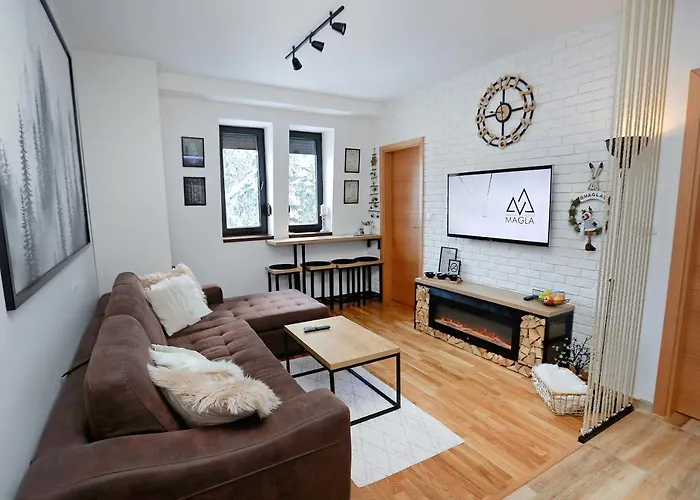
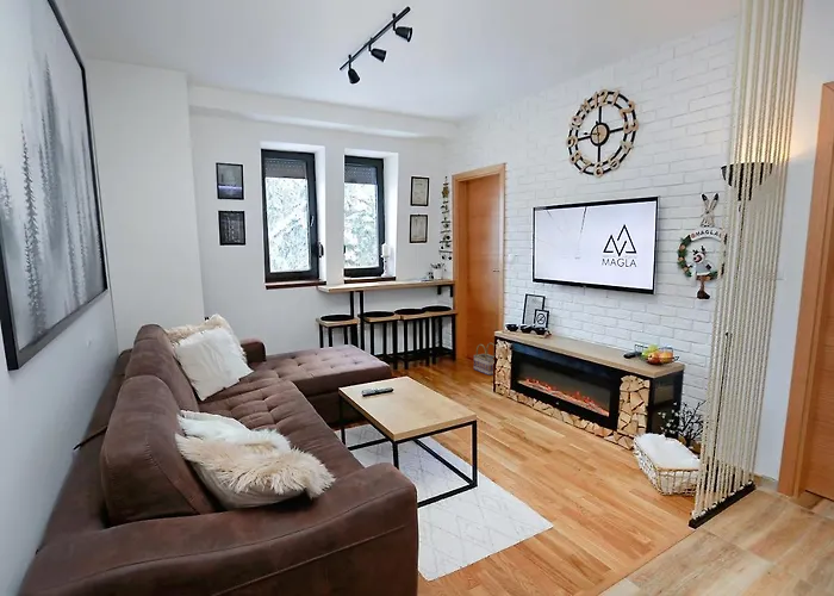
+ basket (486, 356)
